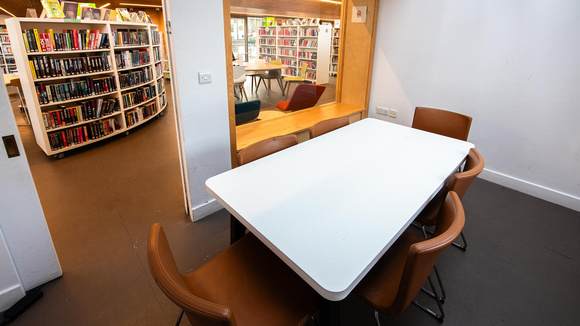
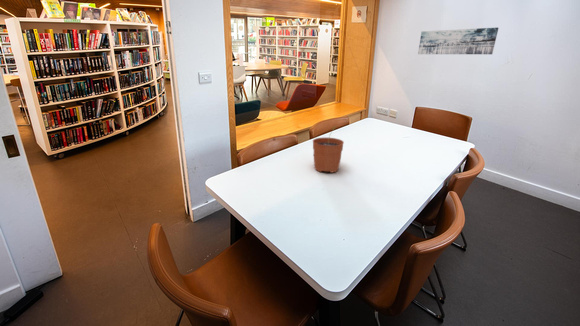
+ wall art (454, 42)
+ plant pot (327, 148)
